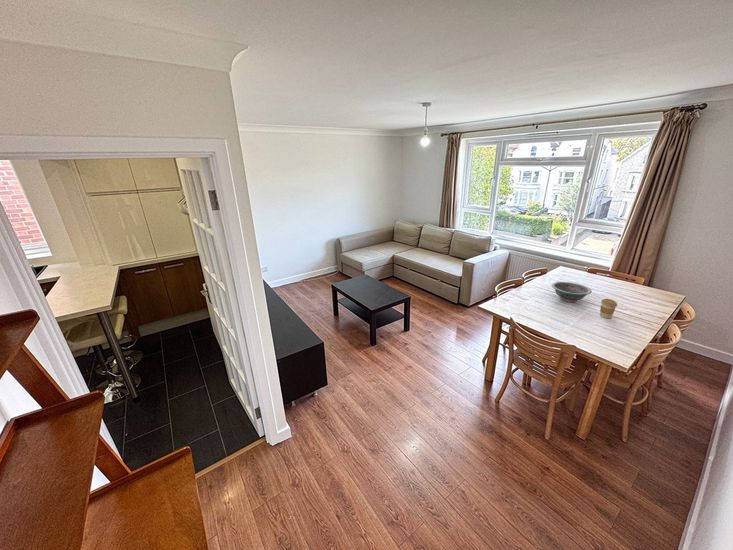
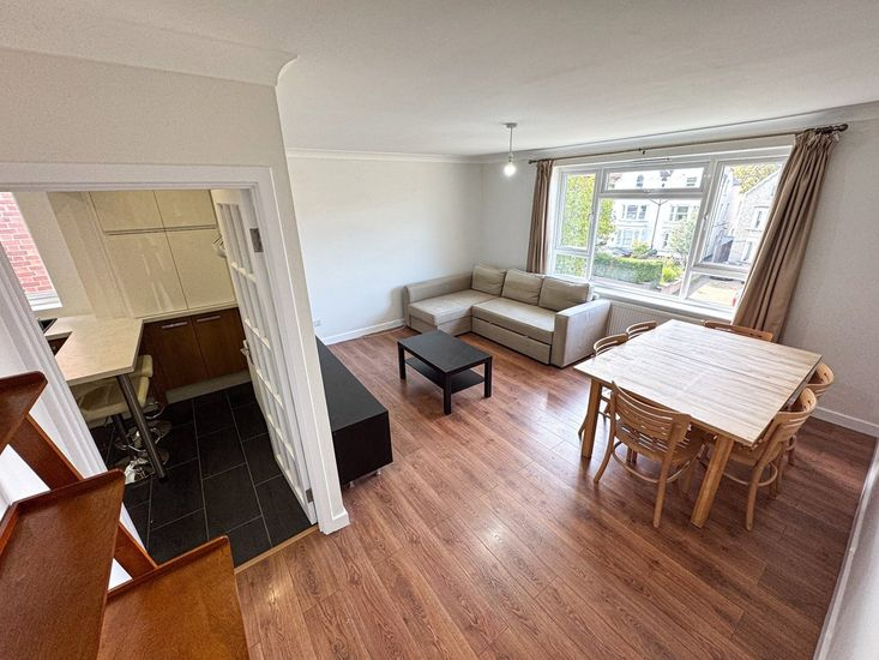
- decorative bowl (569, 293)
- coffee cup (607, 308)
